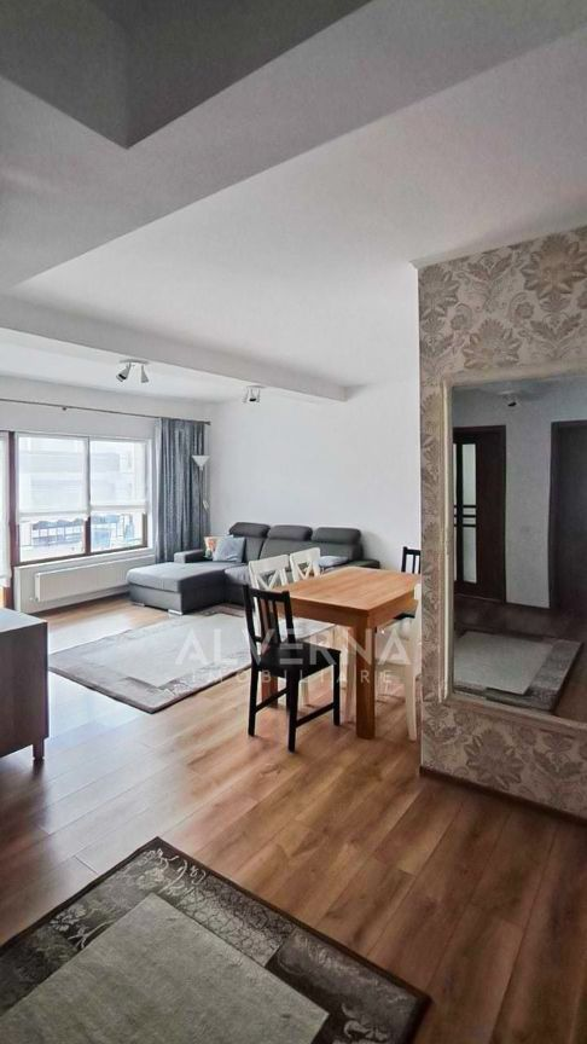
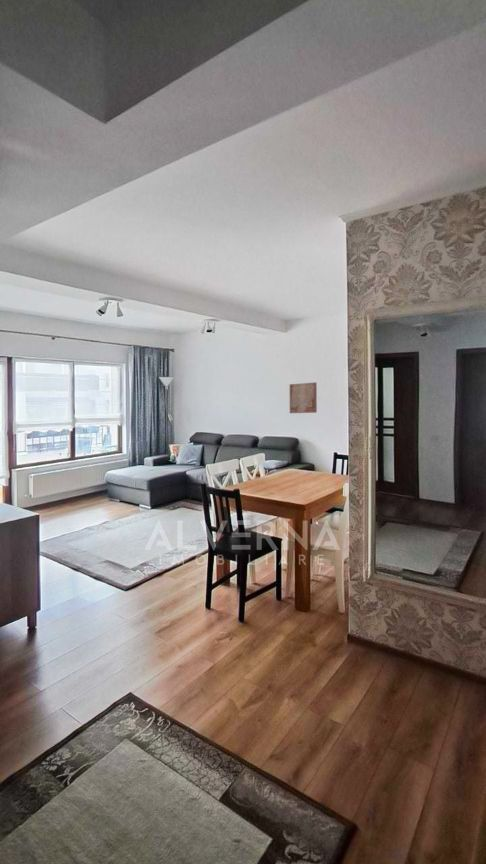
+ wall art (302, 398)
